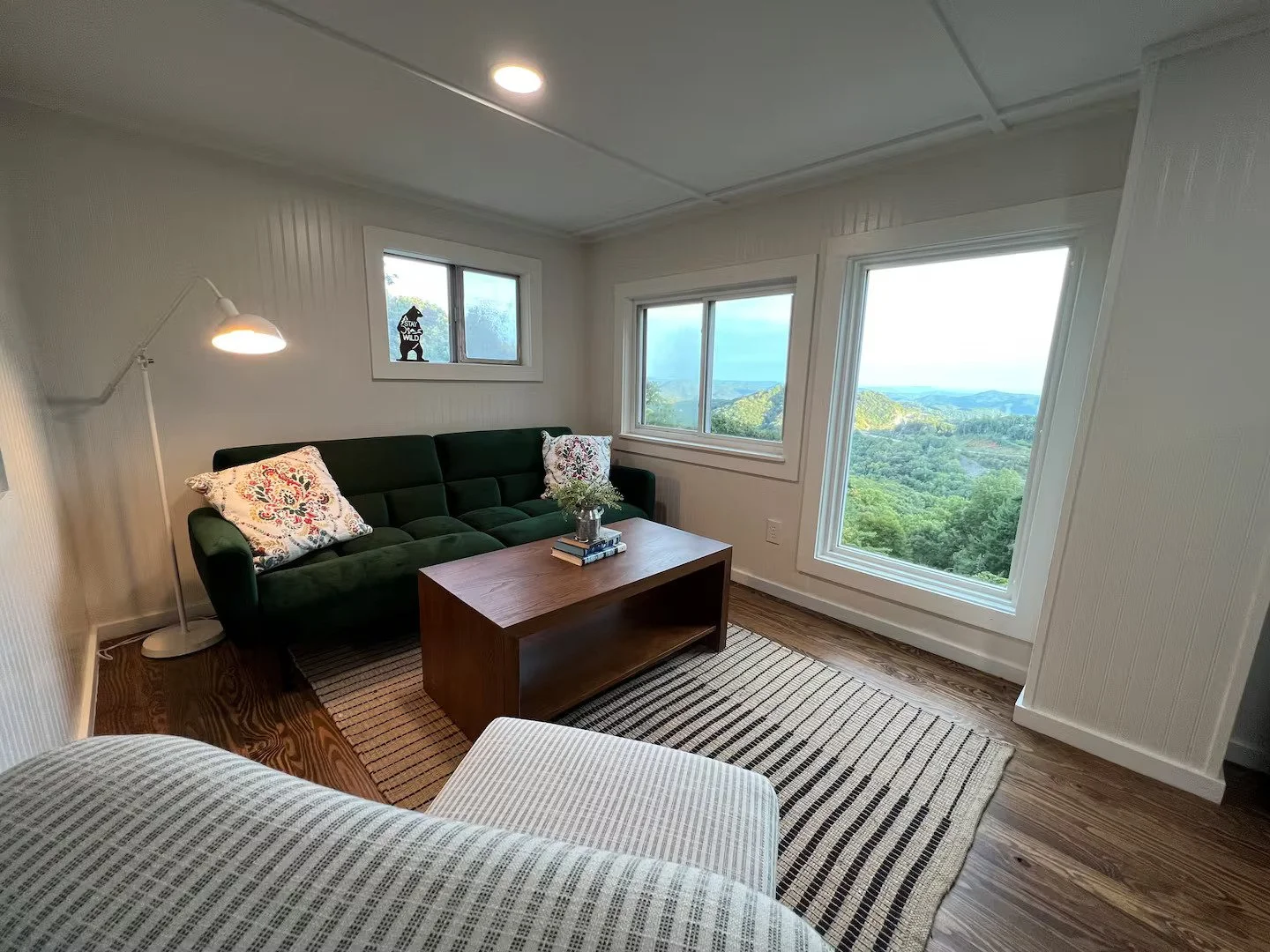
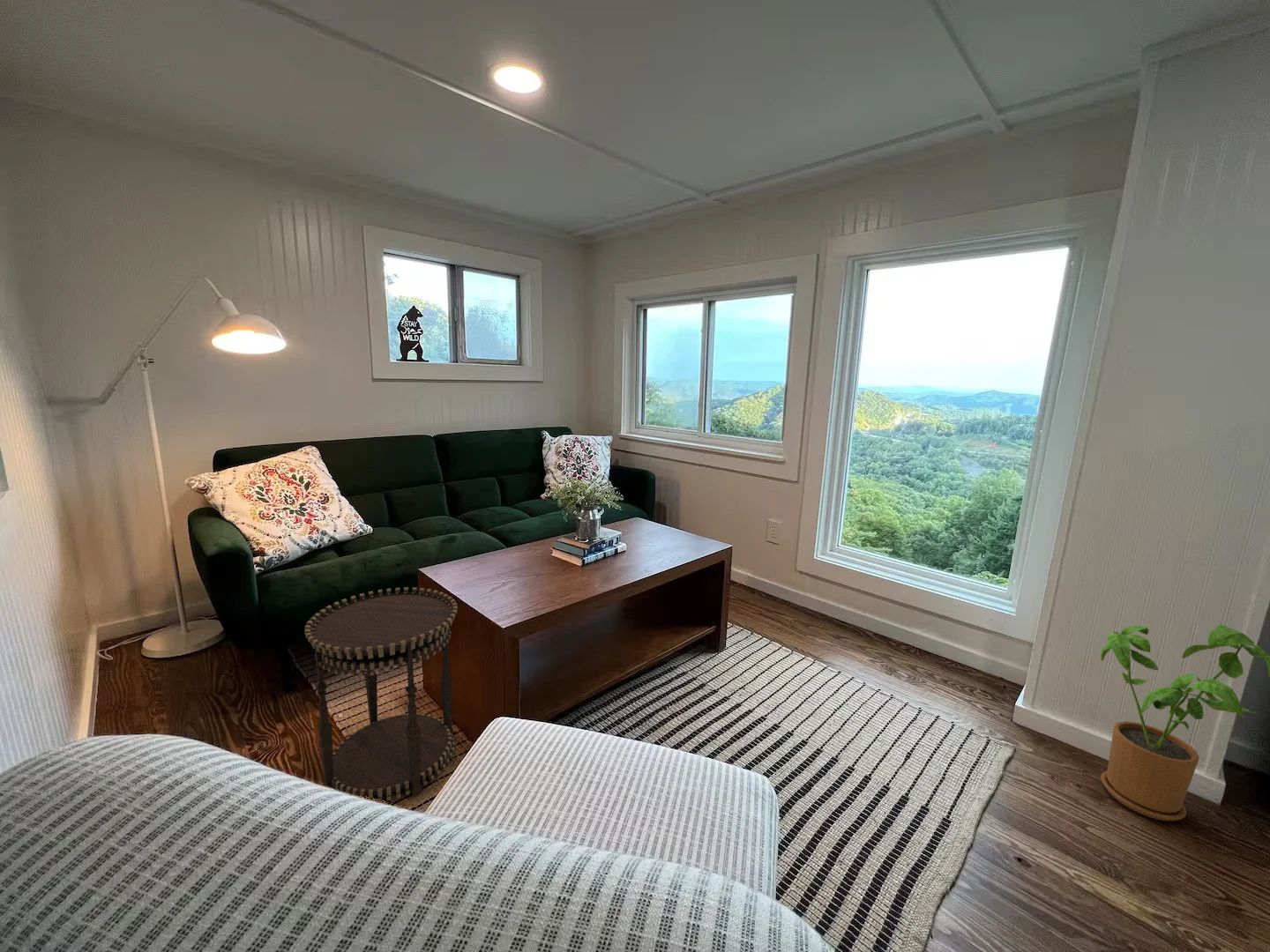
+ house plant (1171, 718)
+ side table (377, 688)
